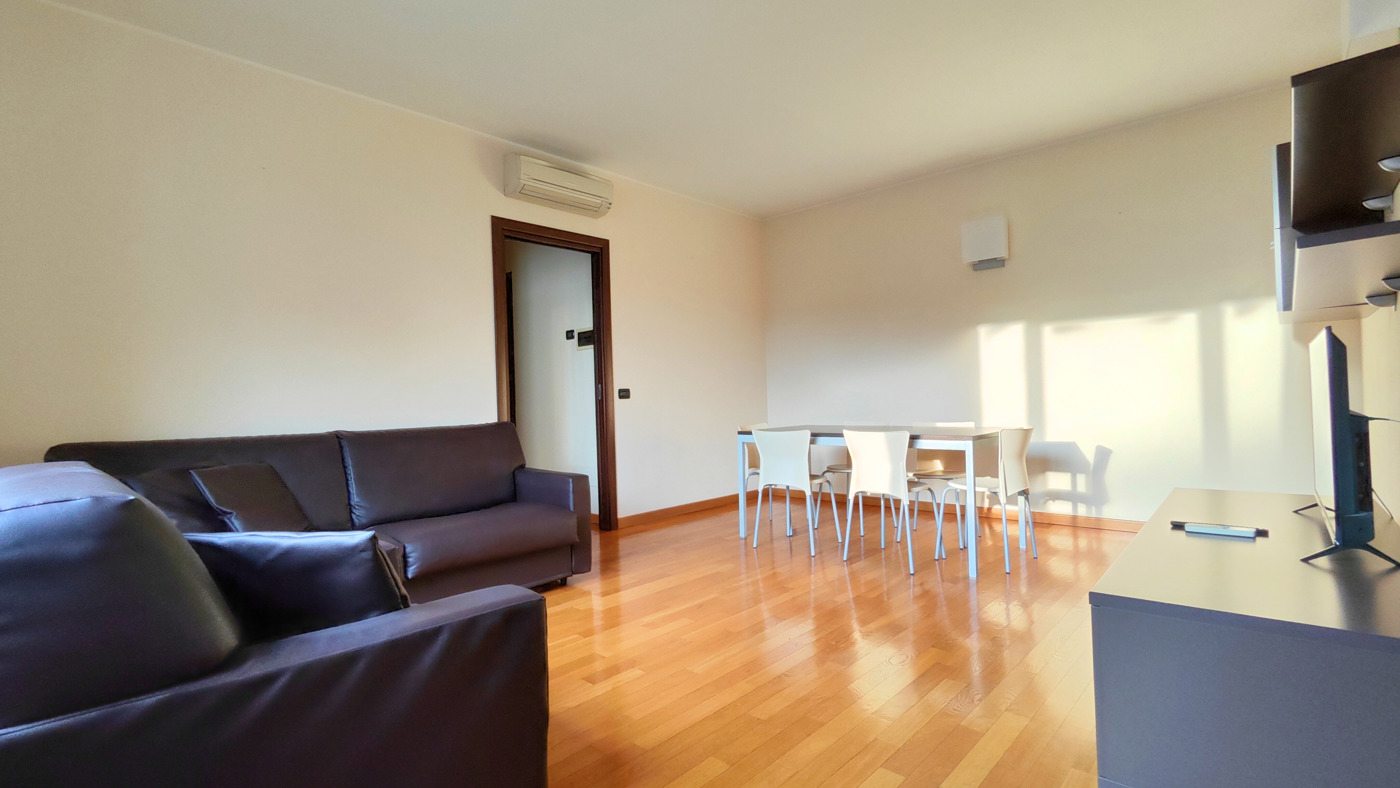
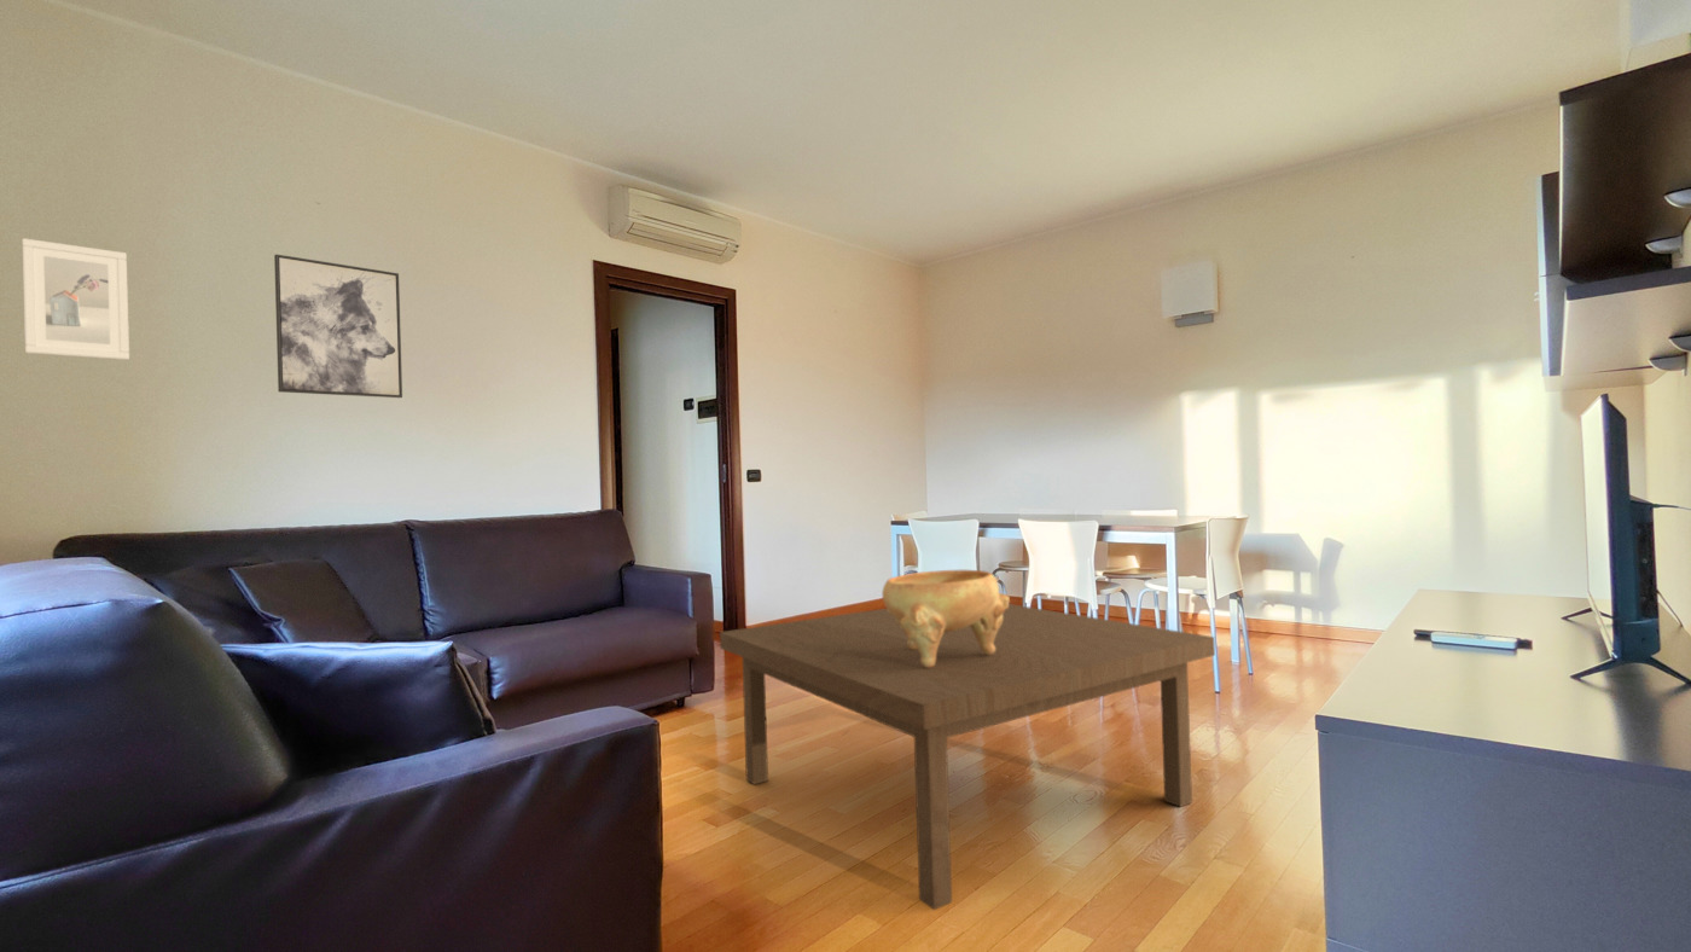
+ wall art (341, 330)
+ decorative bowl (941, 614)
+ coffee table (953, 712)
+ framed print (77, 301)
